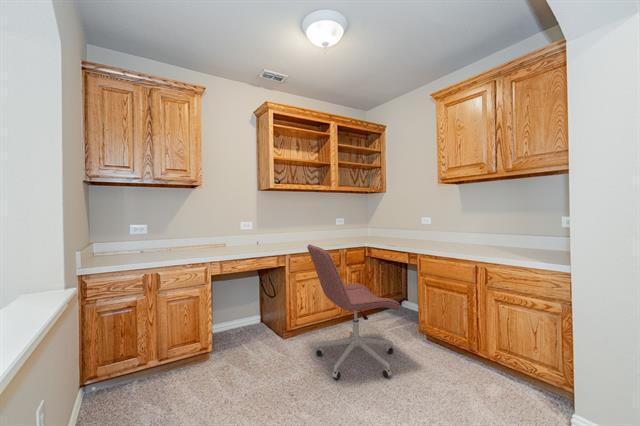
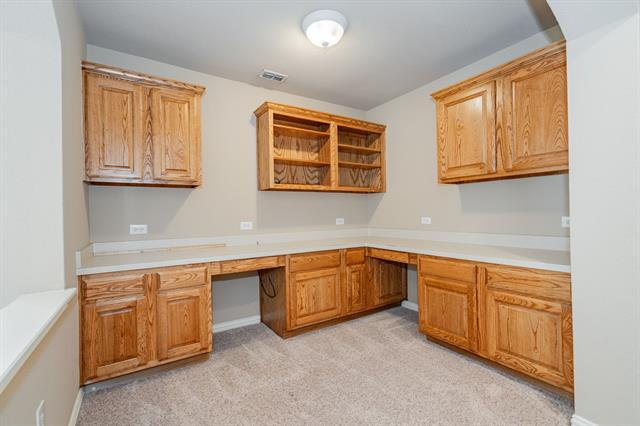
- office chair (354, 301)
